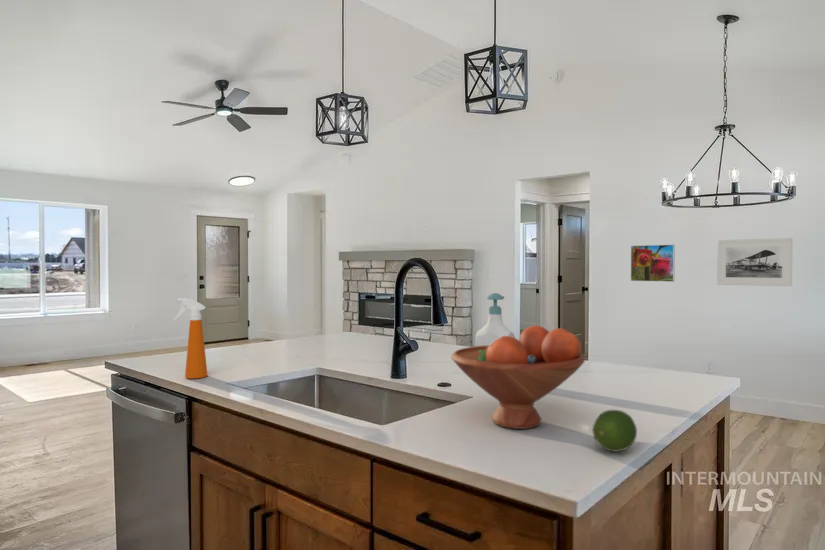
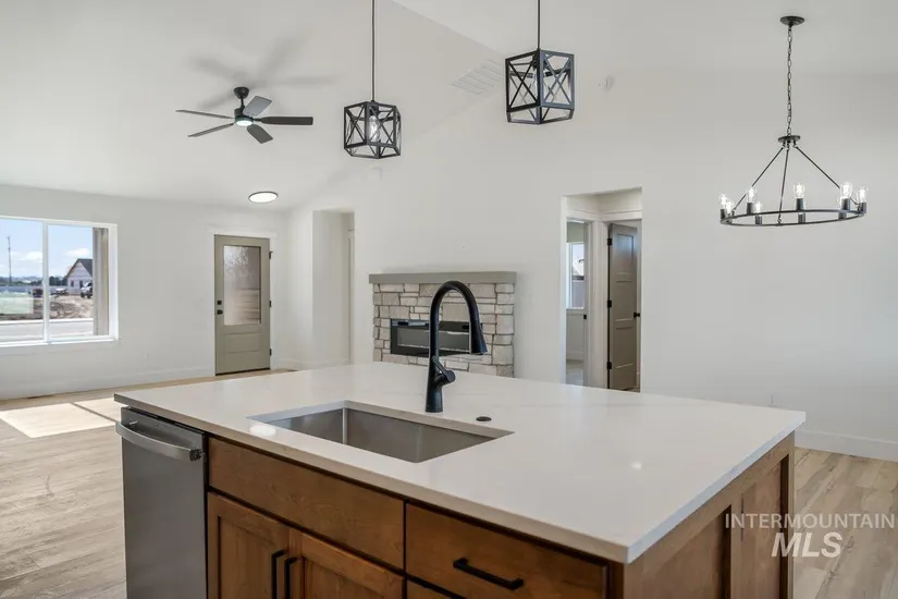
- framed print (652, 263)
- soap bottle (496, 336)
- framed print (753, 262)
- fruit bowl (516, 375)
- spray bottle (190, 337)
- fruit (614, 430)
